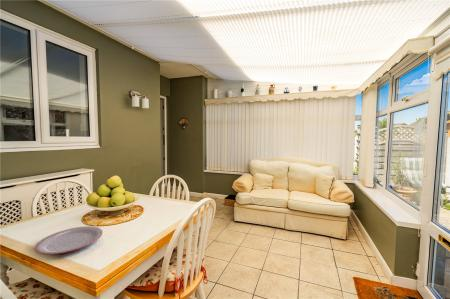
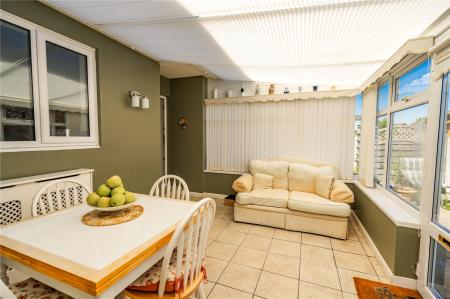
- plate (71, 240)
